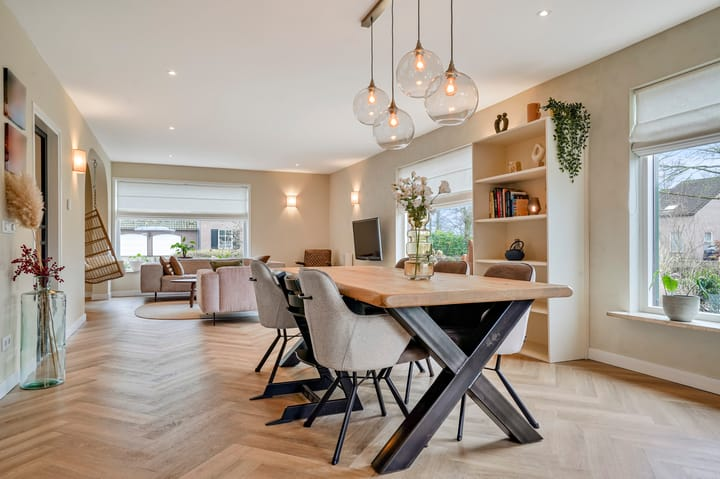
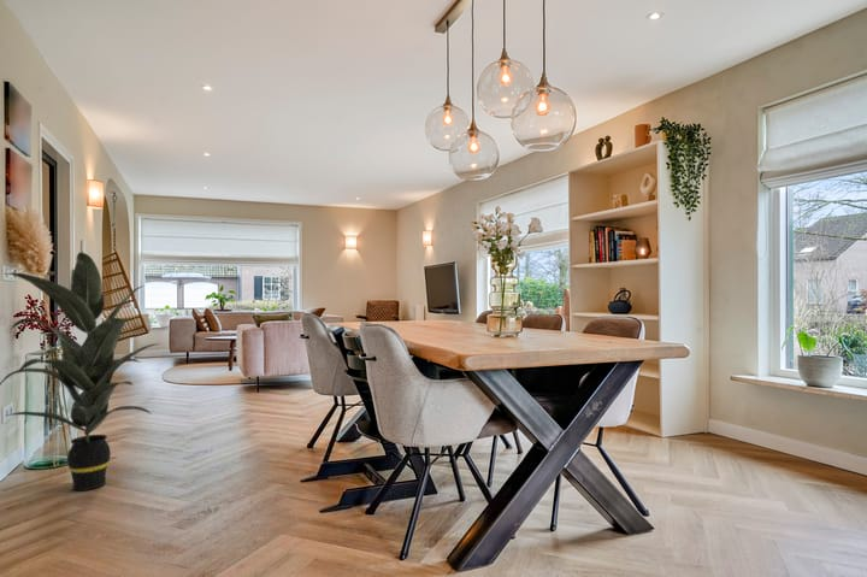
+ indoor plant (81, 371)
